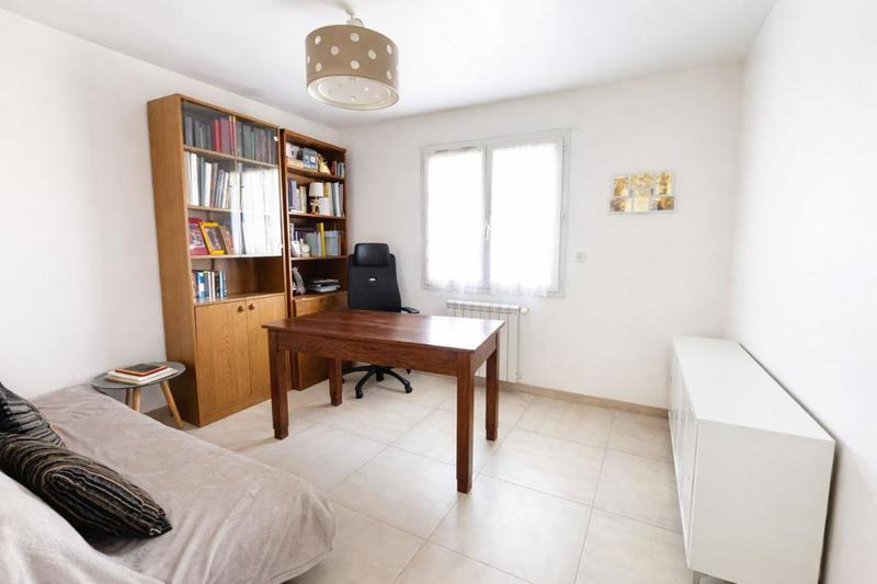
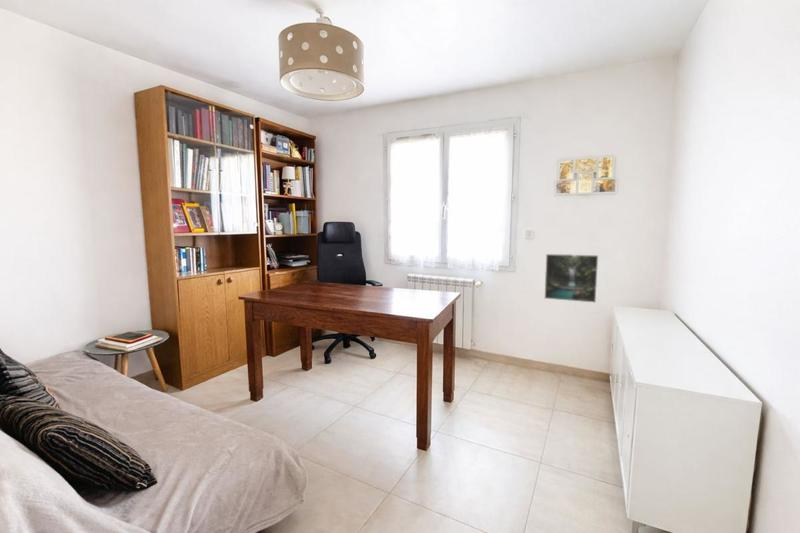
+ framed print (570, 277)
